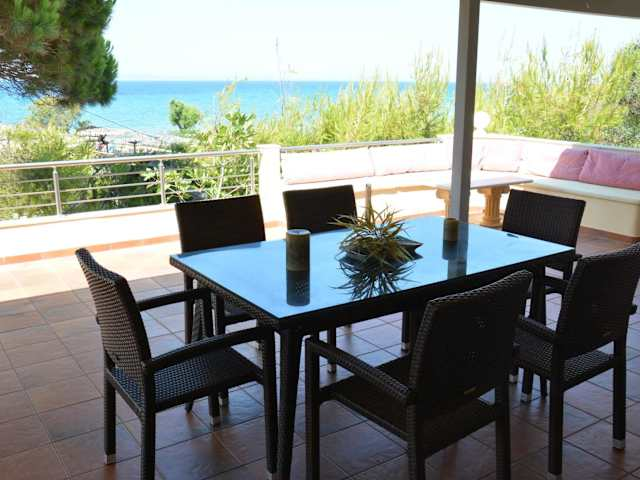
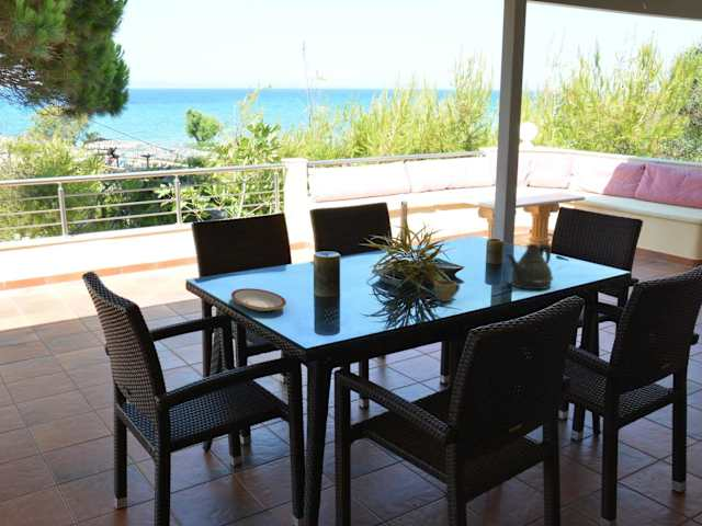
+ plate (258, 301)
+ cup (448, 290)
+ teapot (525, 265)
